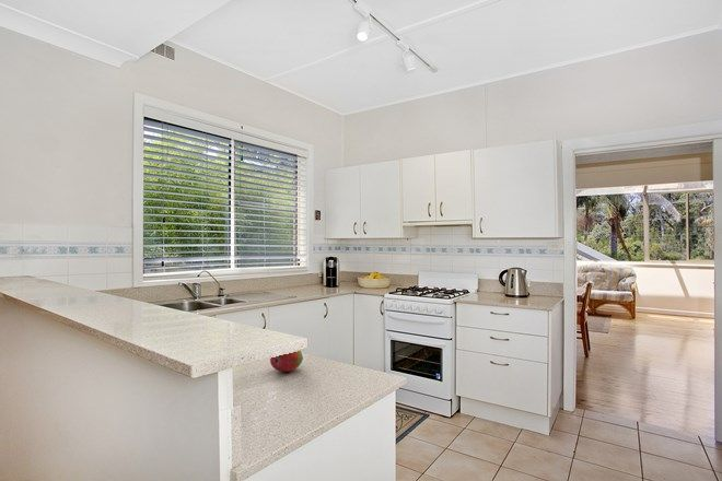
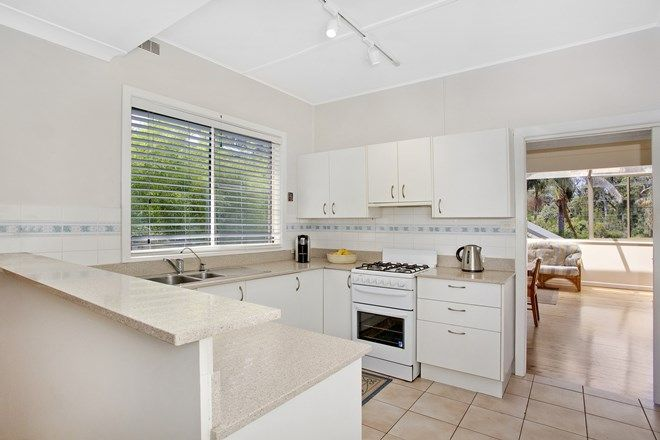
- fruit (287, 356)
